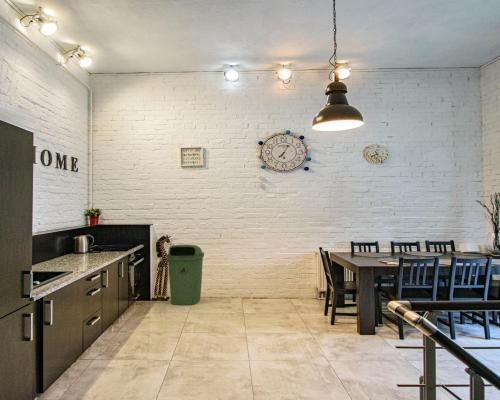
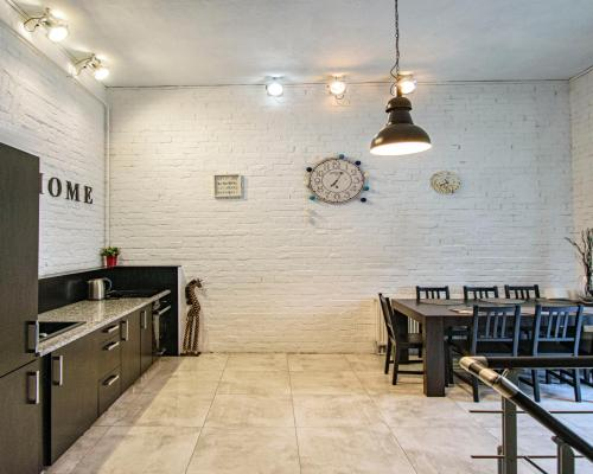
- trash bin (184, 273)
